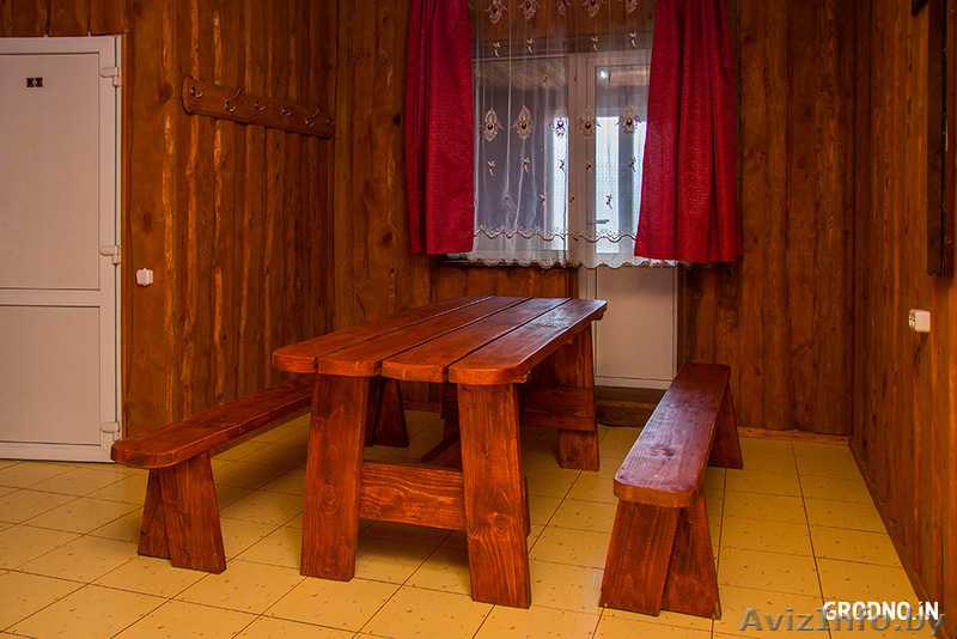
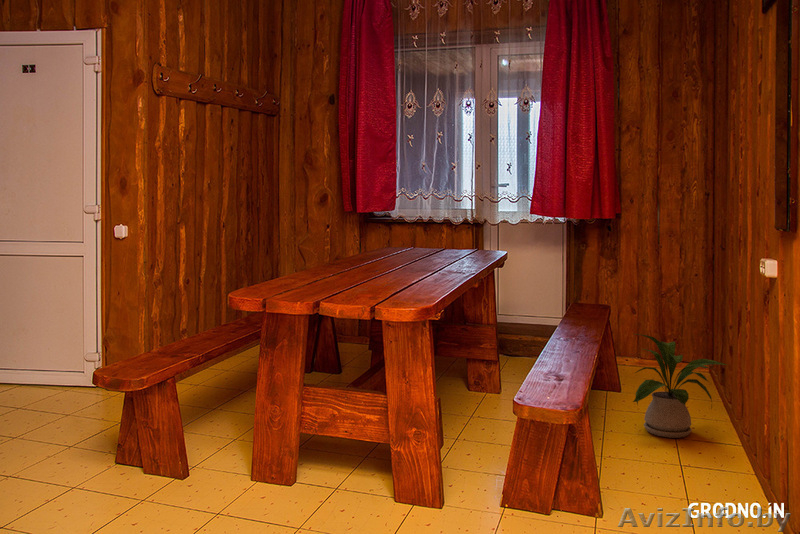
+ house plant (678, 383)
